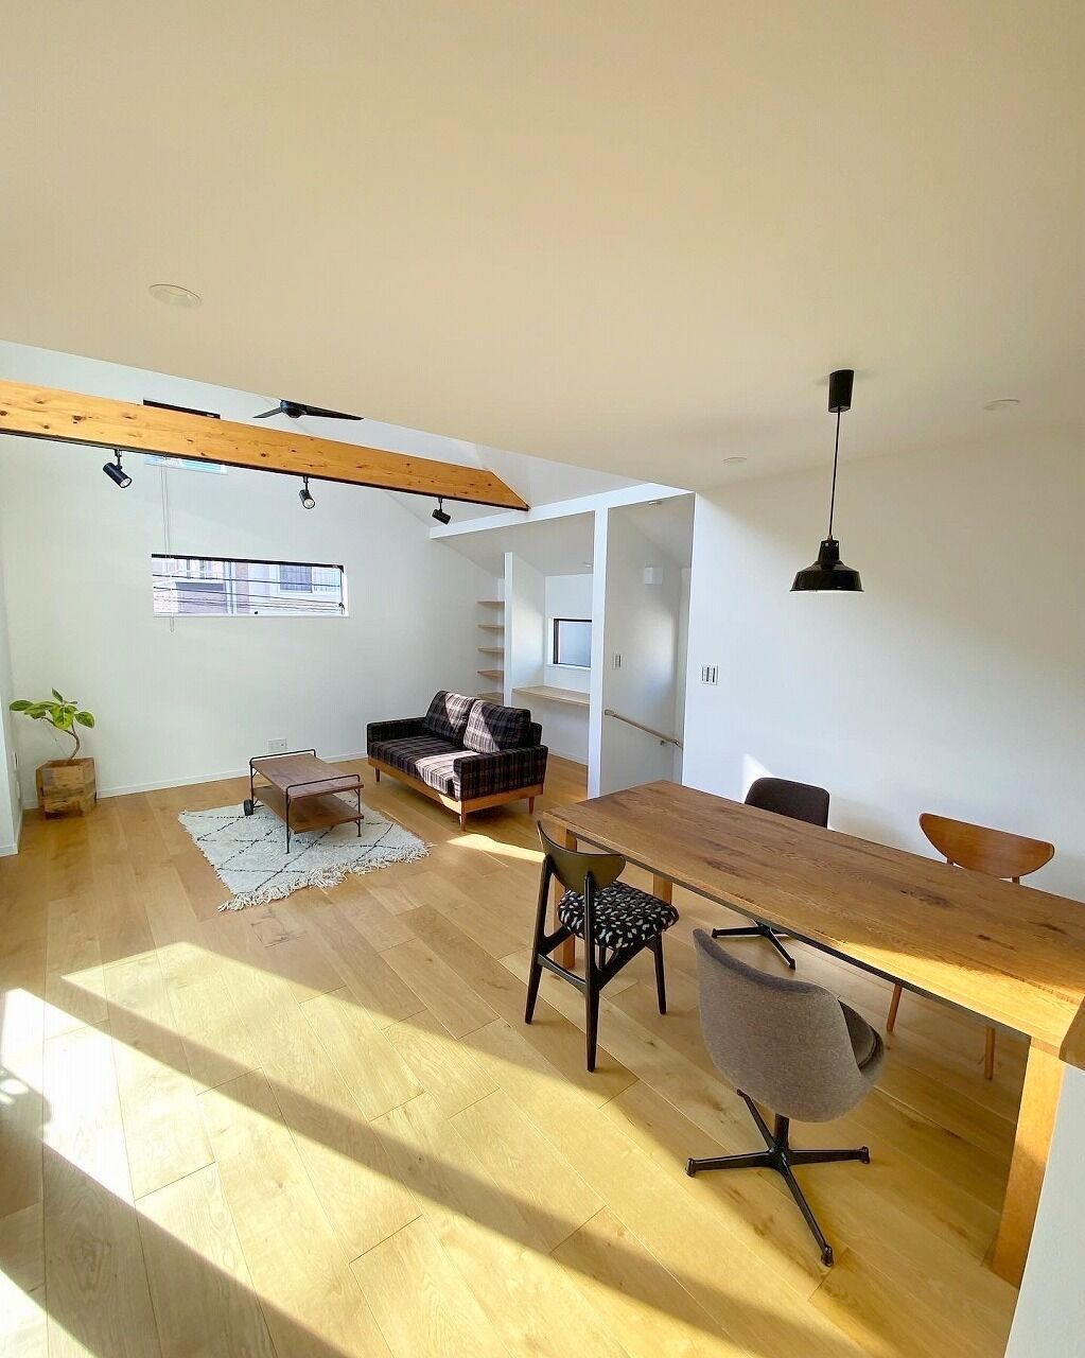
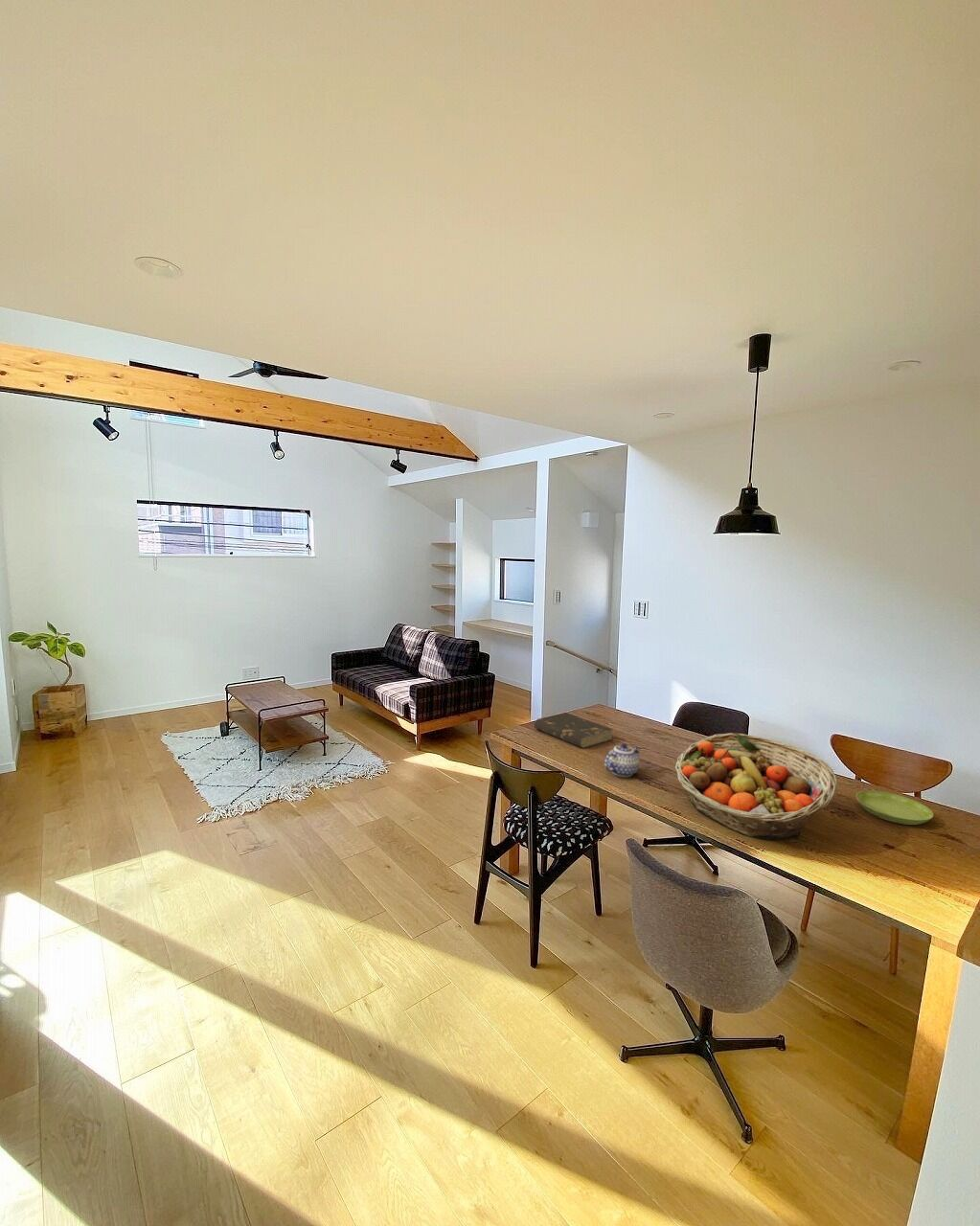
+ book (572, 729)
+ saucer (893, 808)
+ teapot (623, 758)
+ fruit basket (748, 782)
